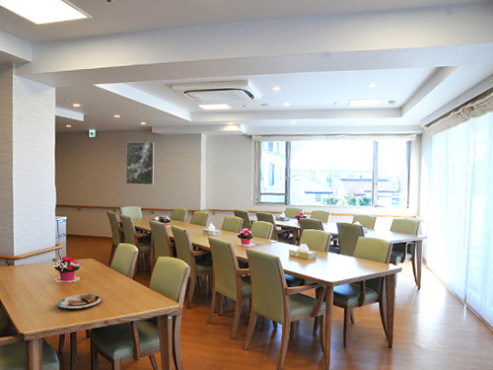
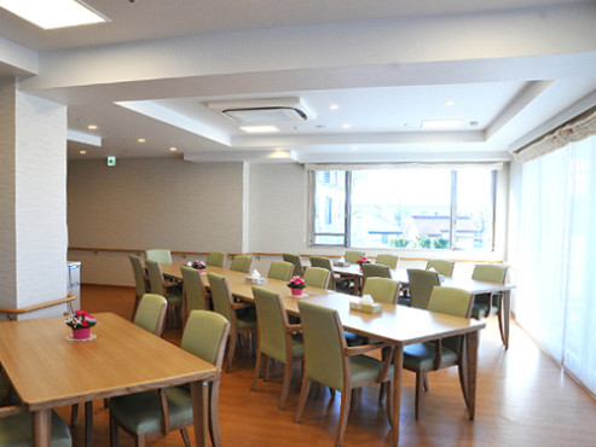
- plate (80, 301)
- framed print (139, 163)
